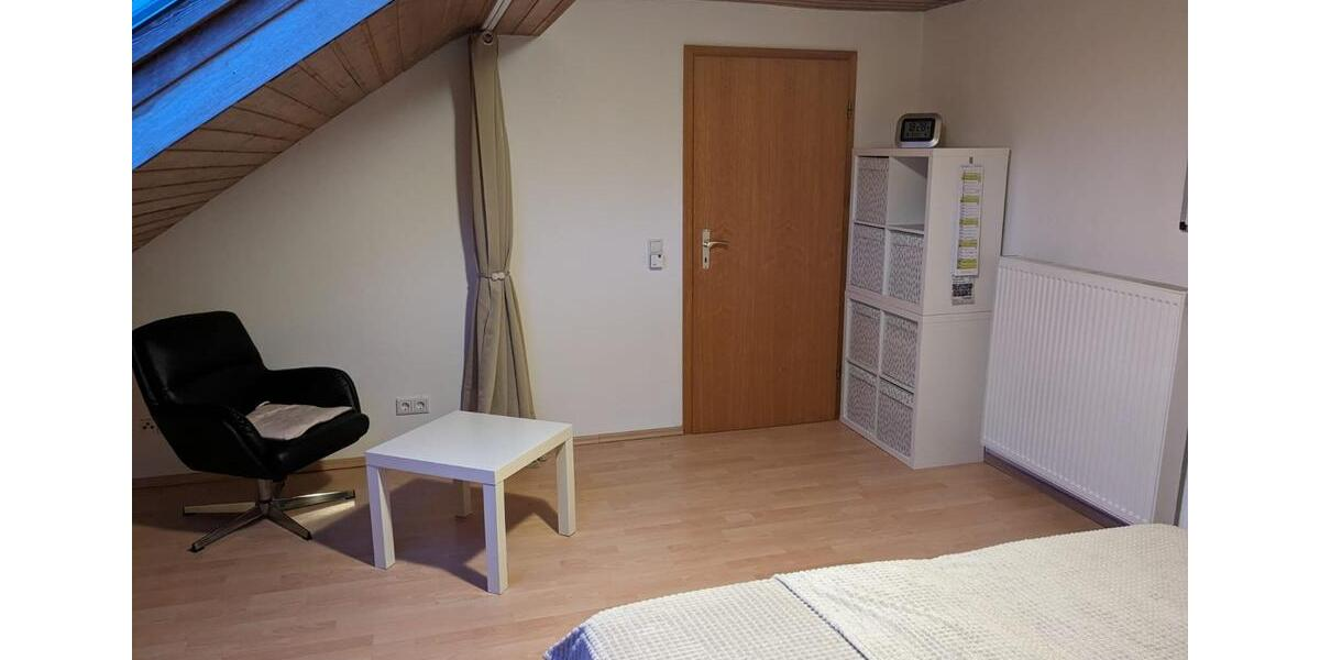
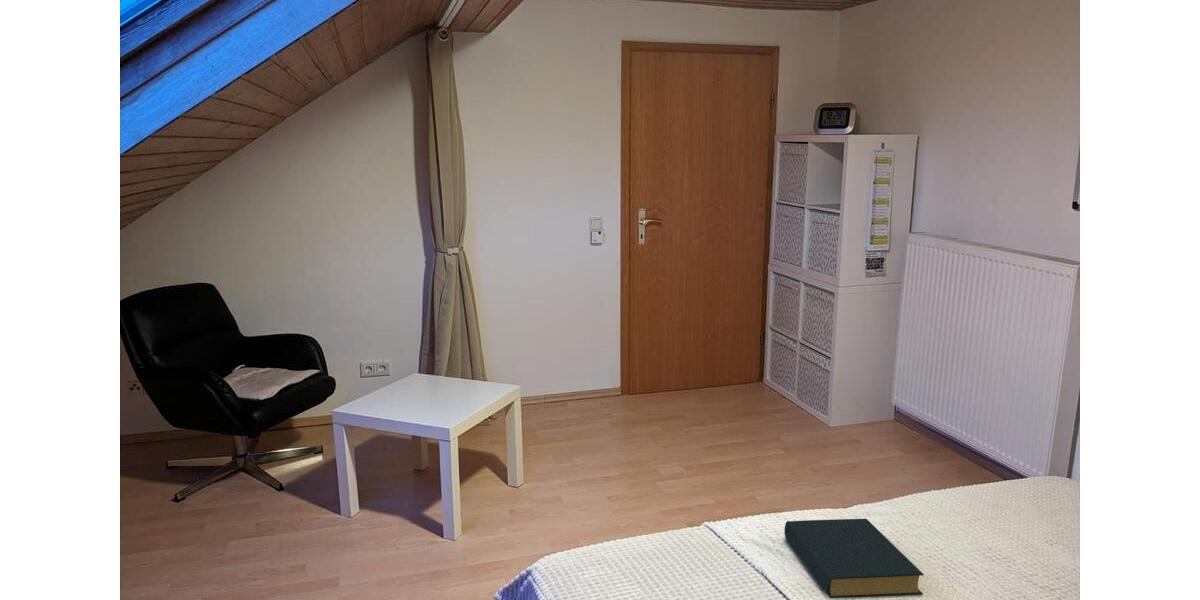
+ hardback book (848, 555)
